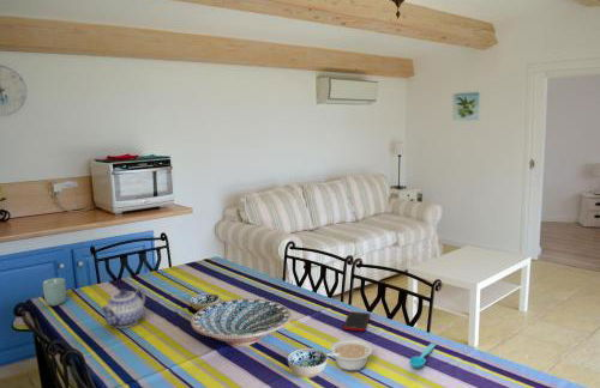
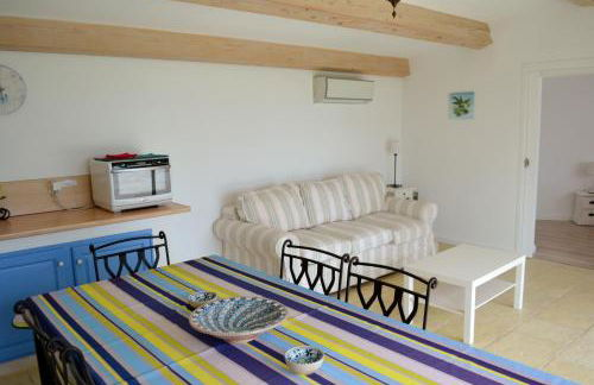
- cell phone (356, 321)
- legume (350, 354)
- spoon (424, 353)
- cup (54, 292)
- teapot (124, 305)
